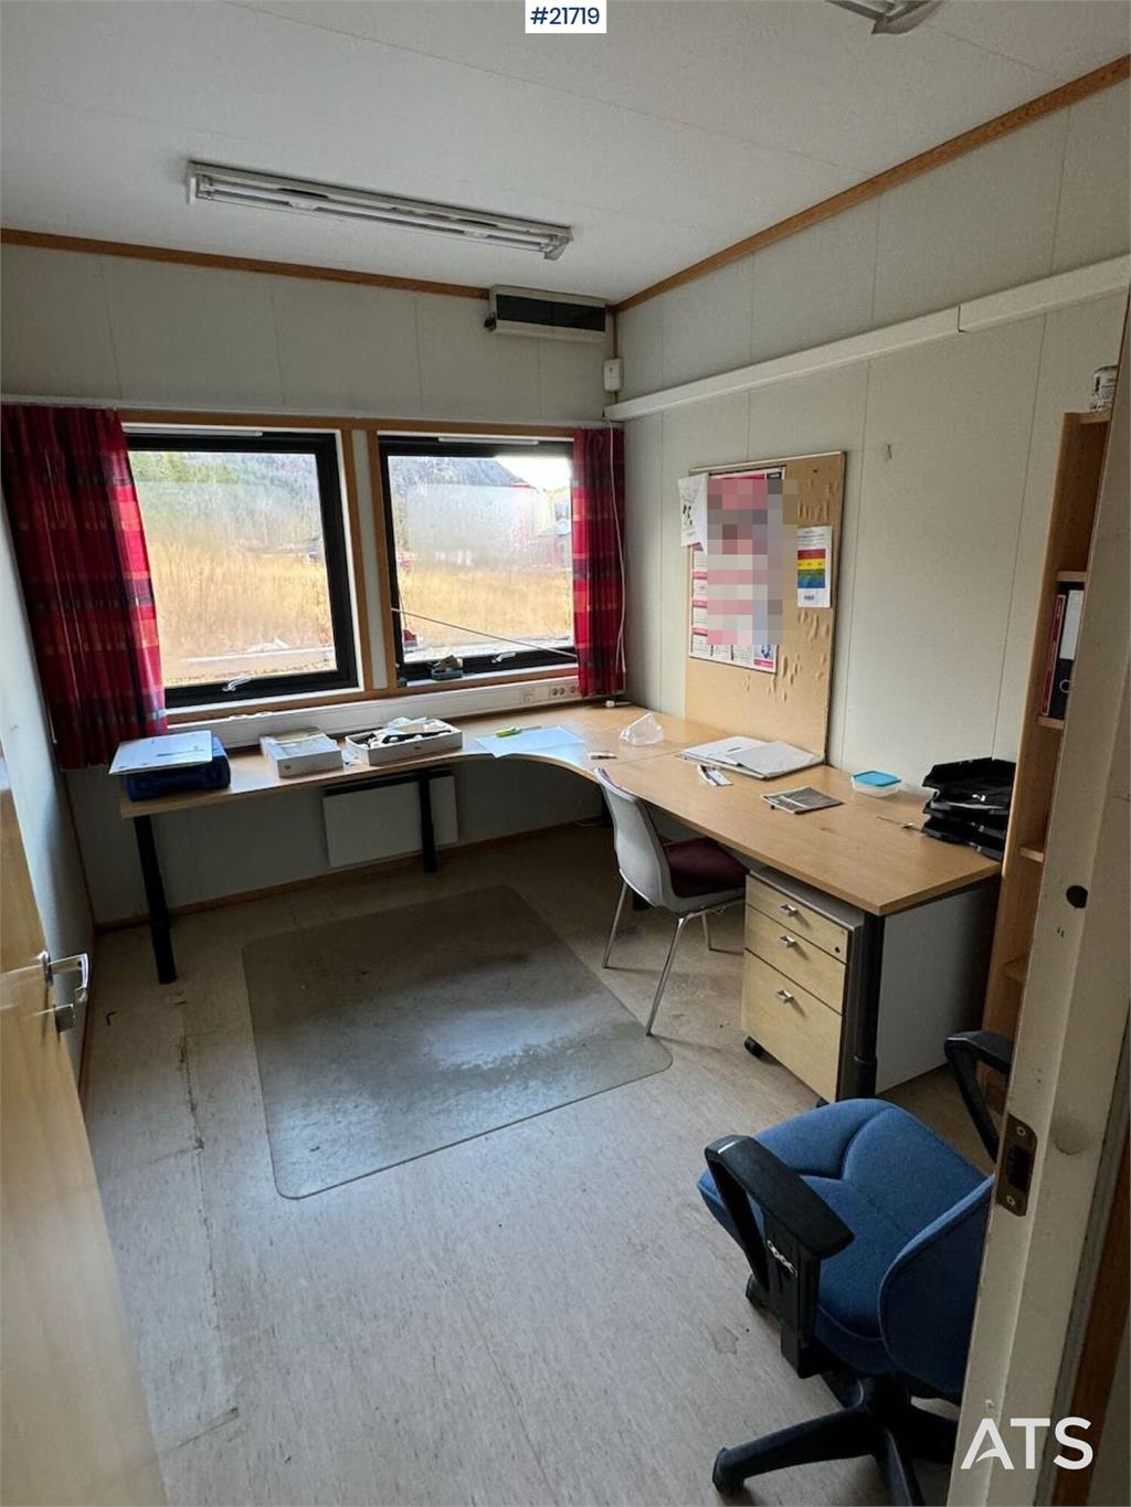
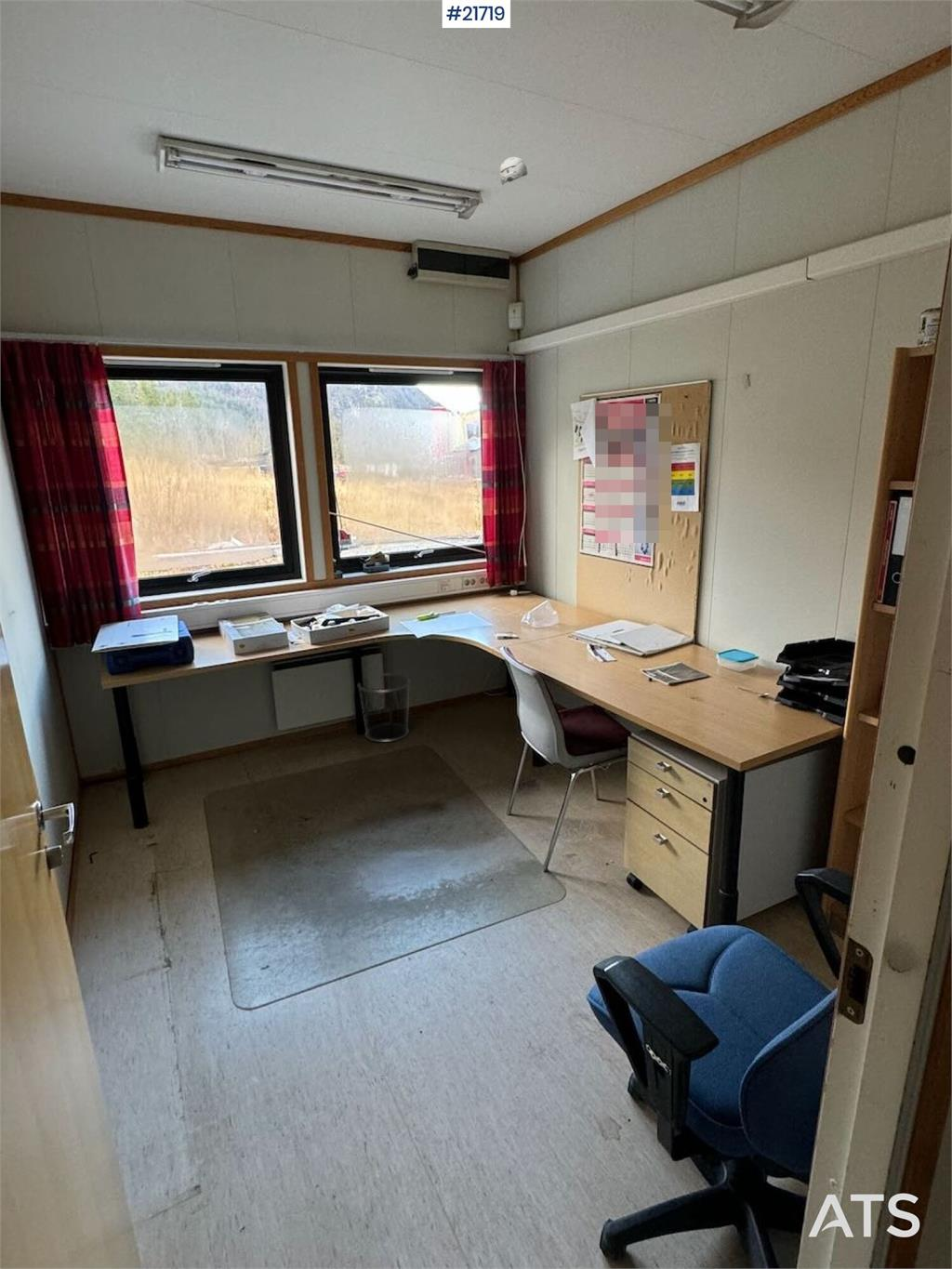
+ smoke detector (513, 172)
+ waste bin (386, 707)
